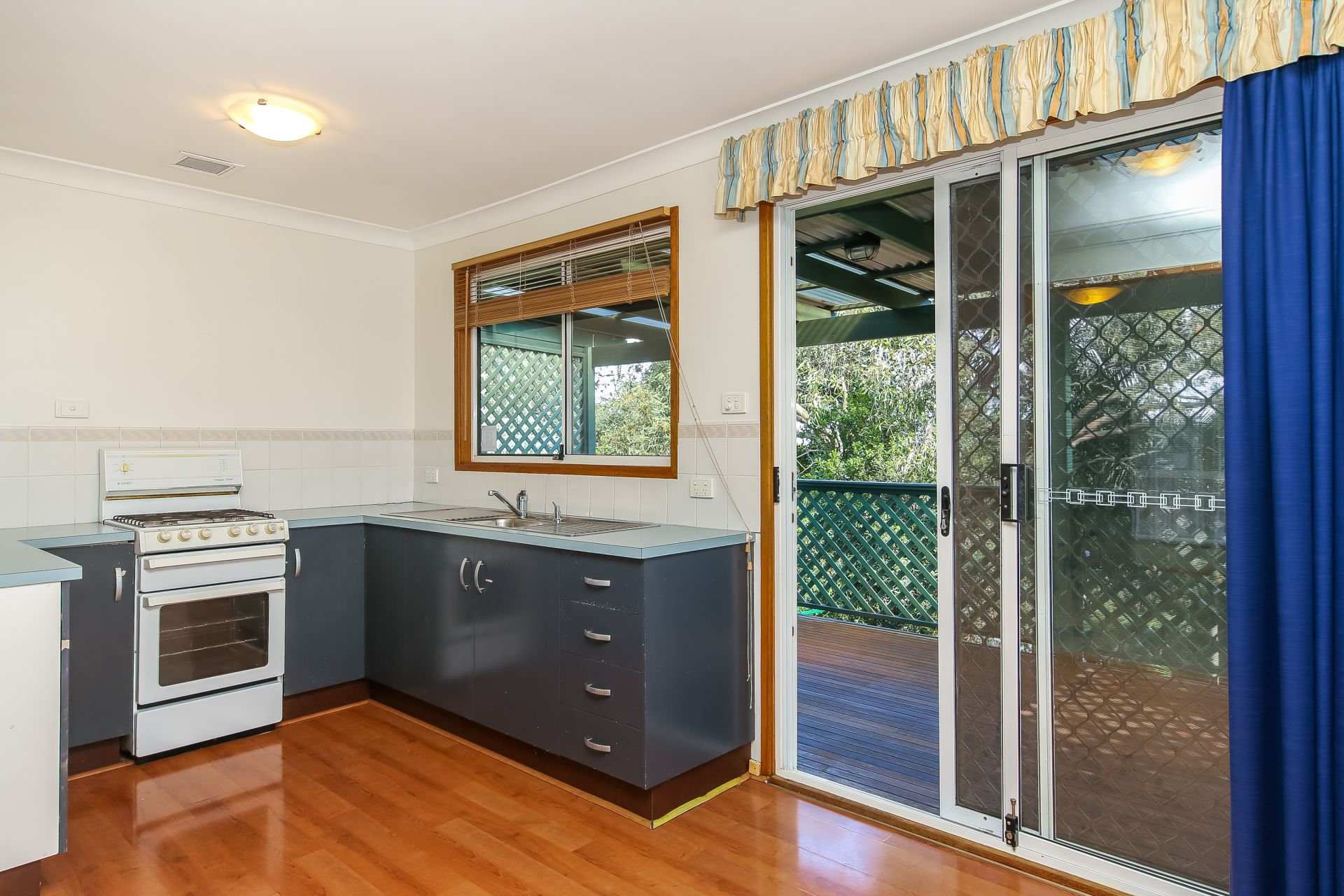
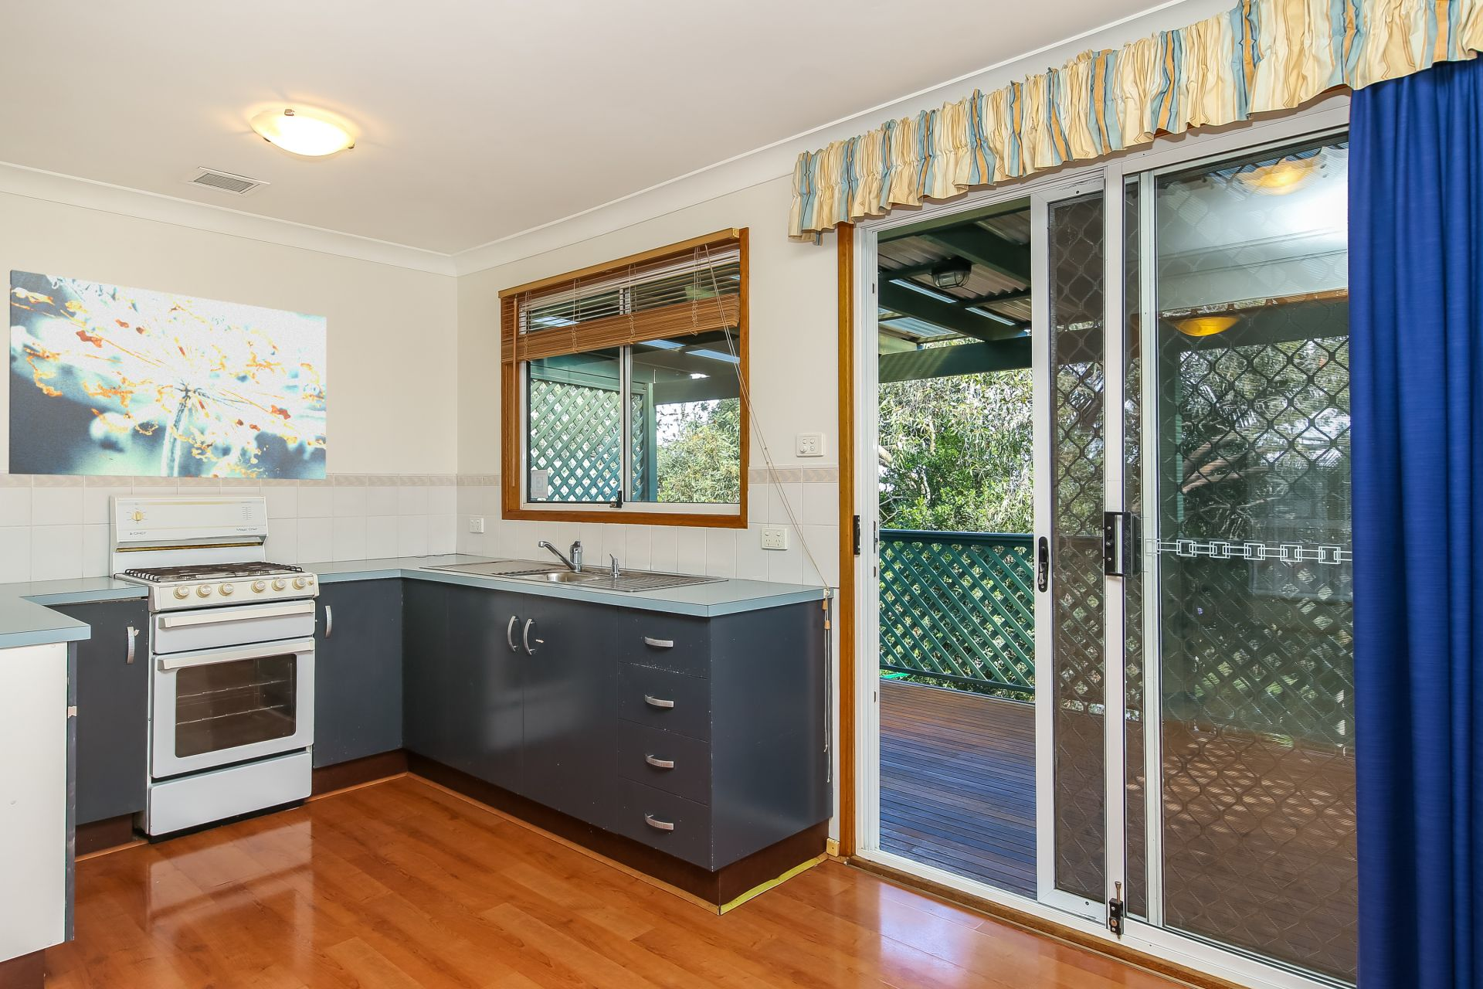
+ wall art (184, 386)
